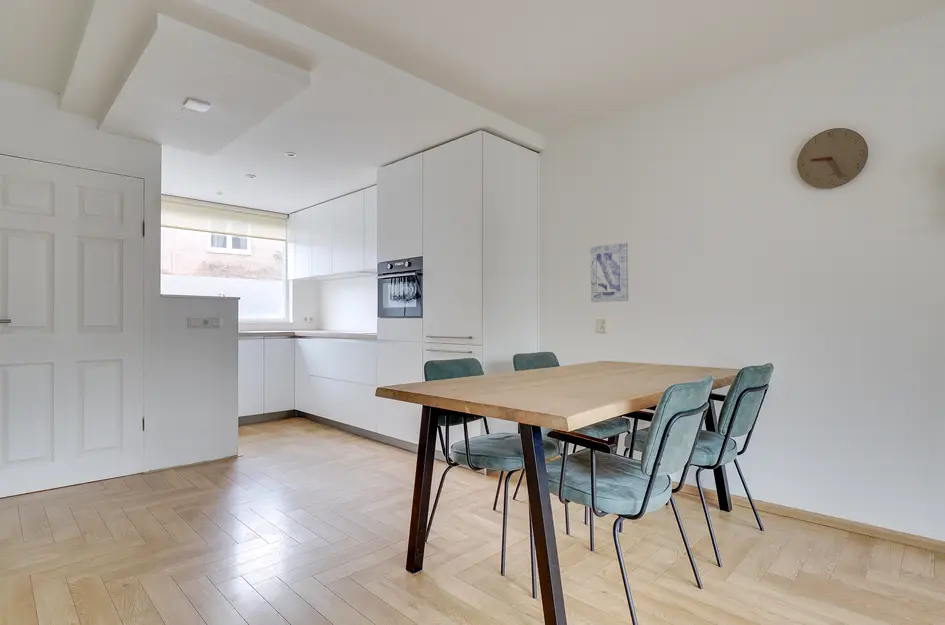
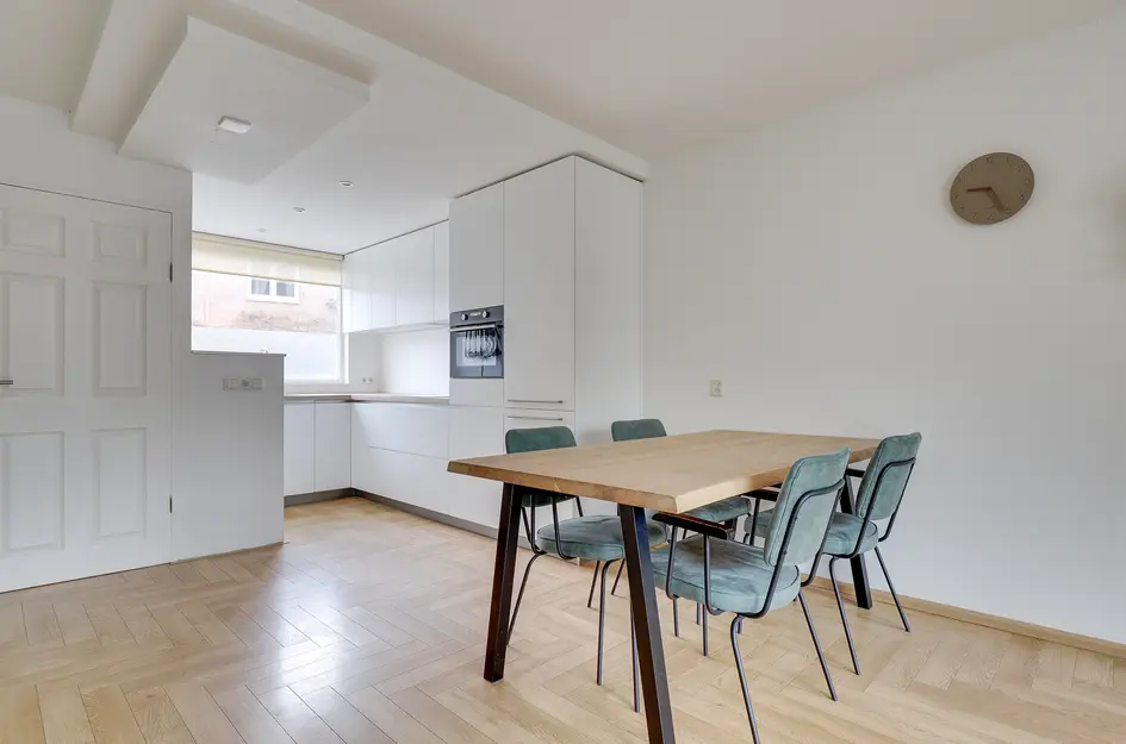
- wall art (608, 273)
